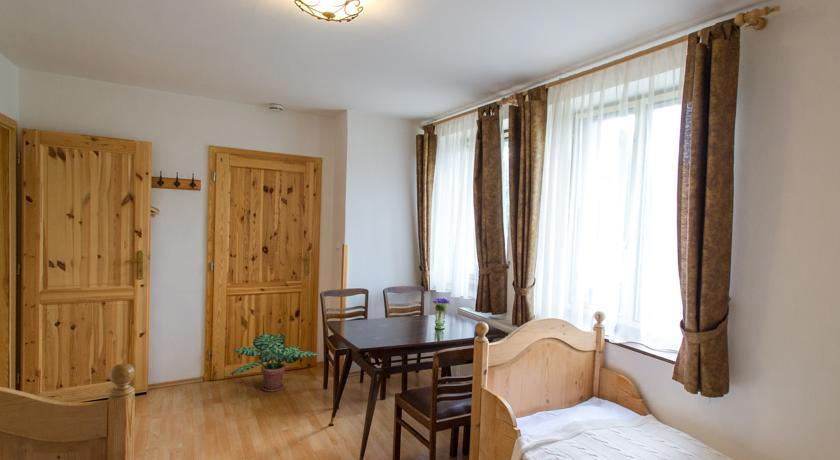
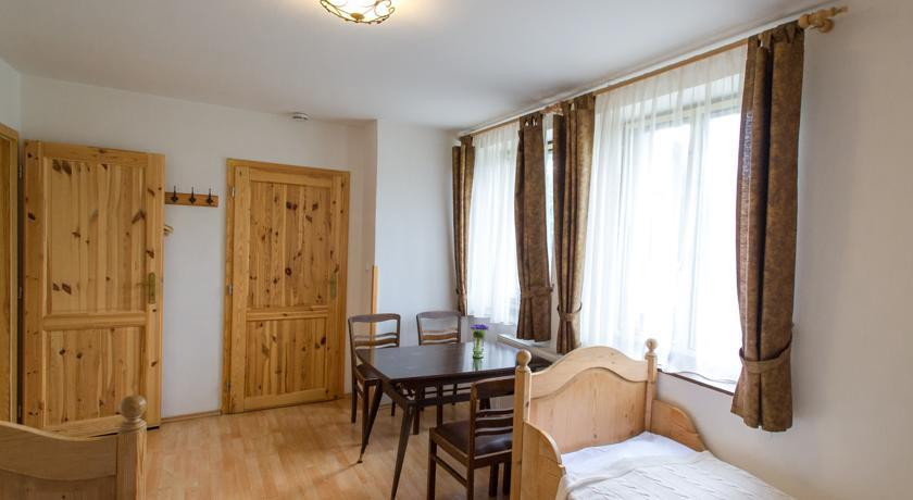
- potted plant (271, 358)
